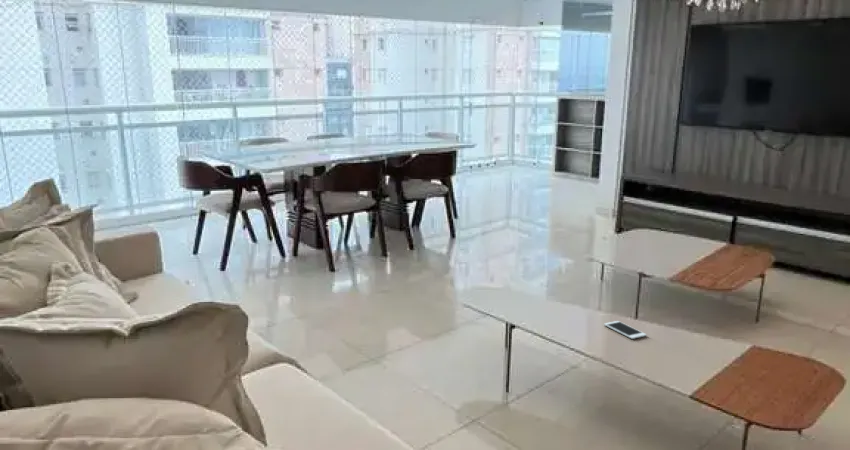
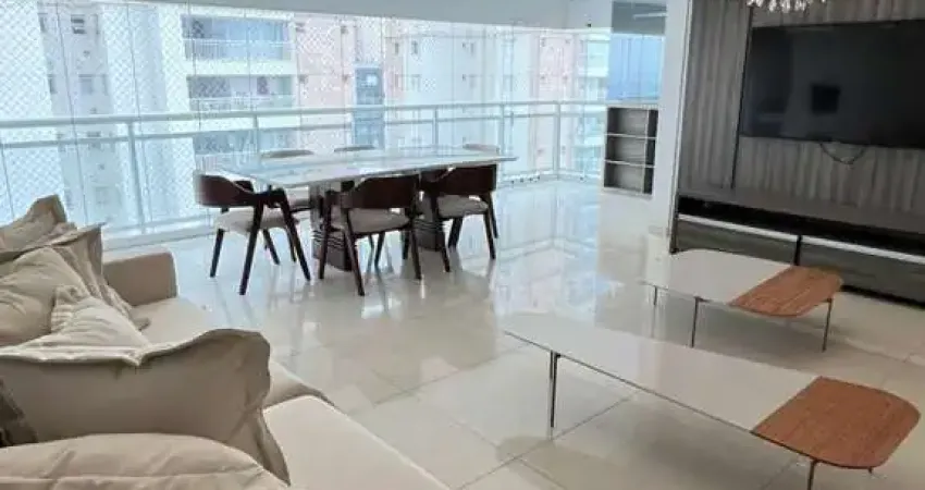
- cell phone (624, 329)
